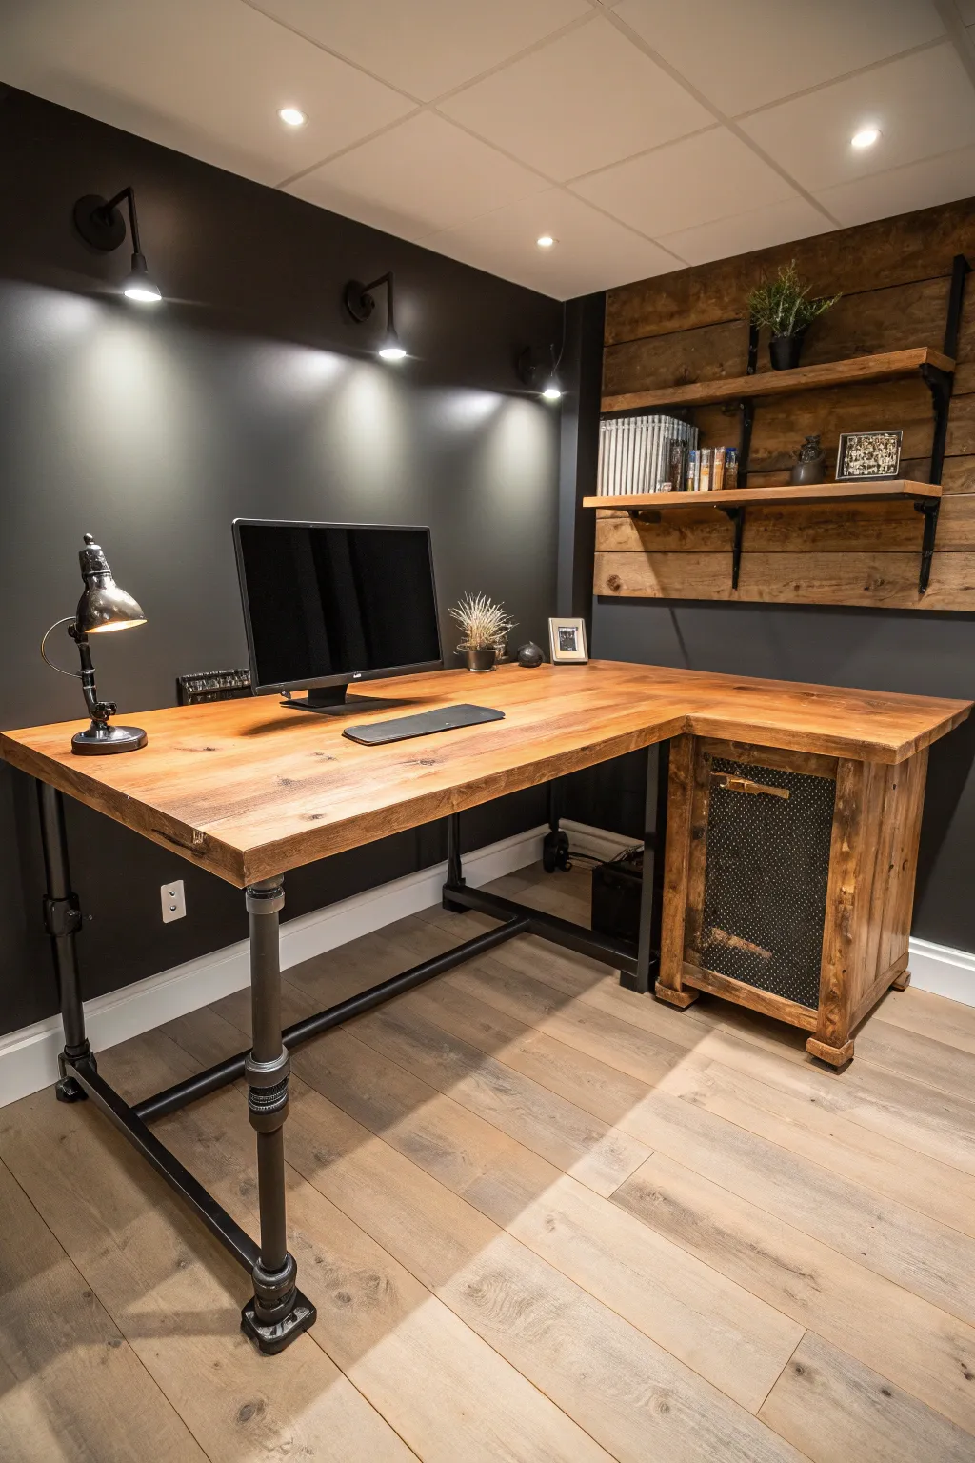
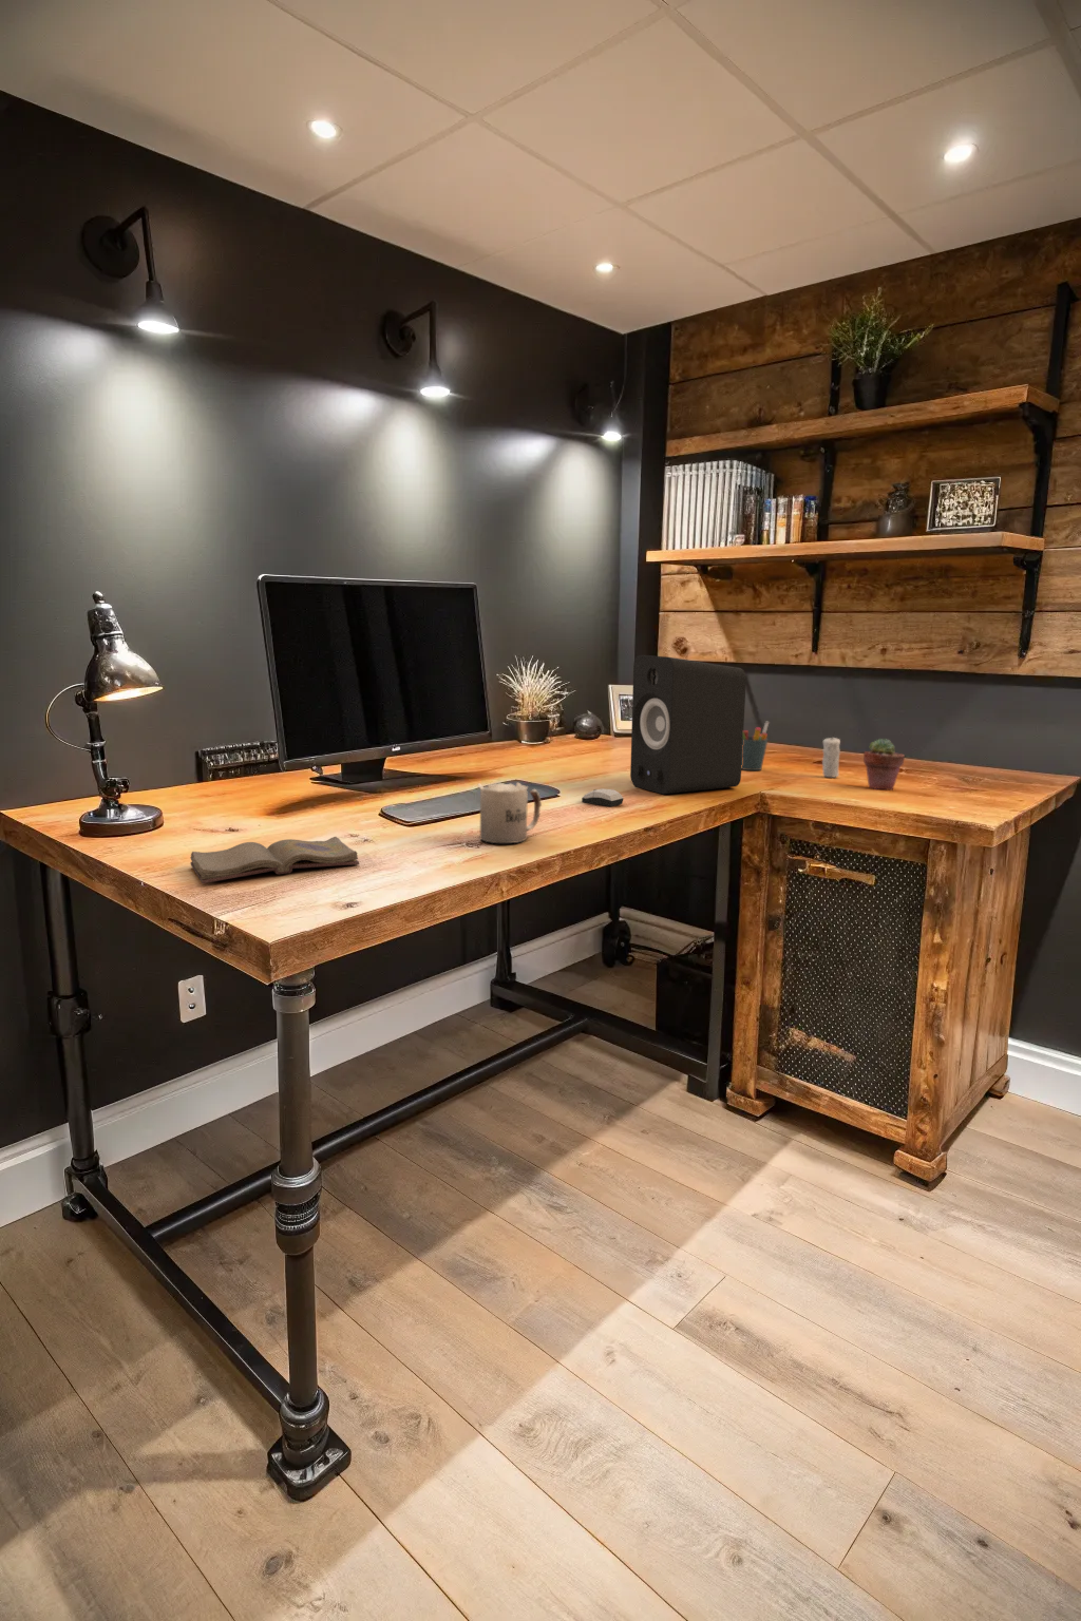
+ diary (274, 856)
+ potted succulent (883, 763)
+ speaker (685, 721)
+ pen holder (752, 745)
+ computer mouse (602, 796)
+ candle (831, 753)
+ mug (512, 810)
